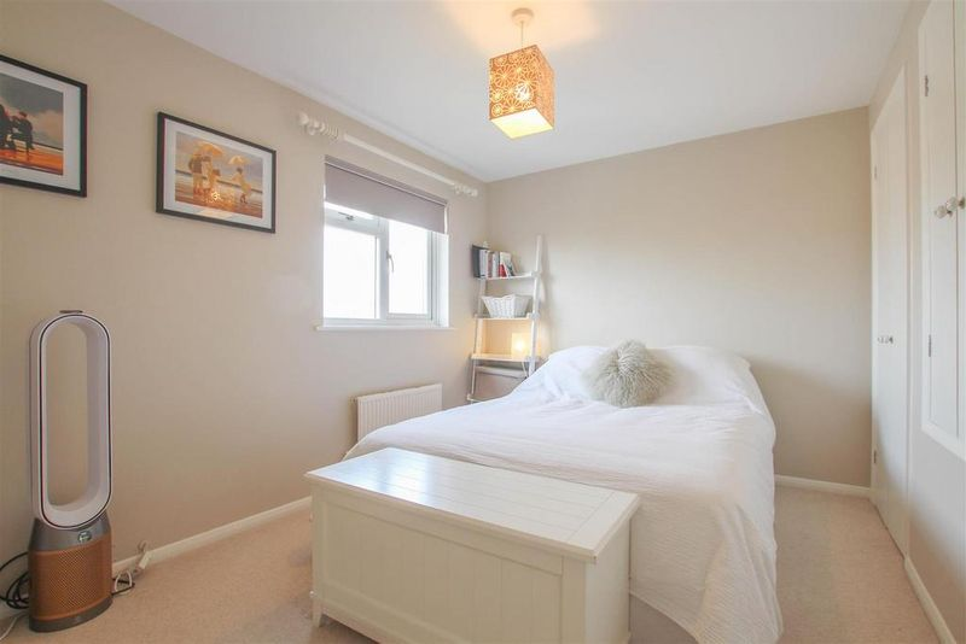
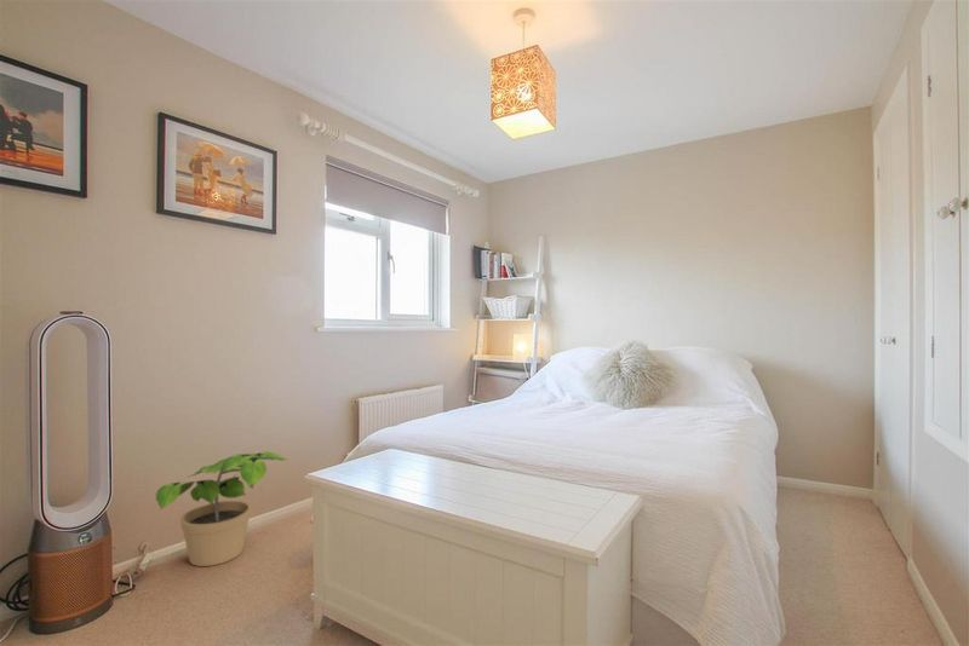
+ potted plant (222, 509)
